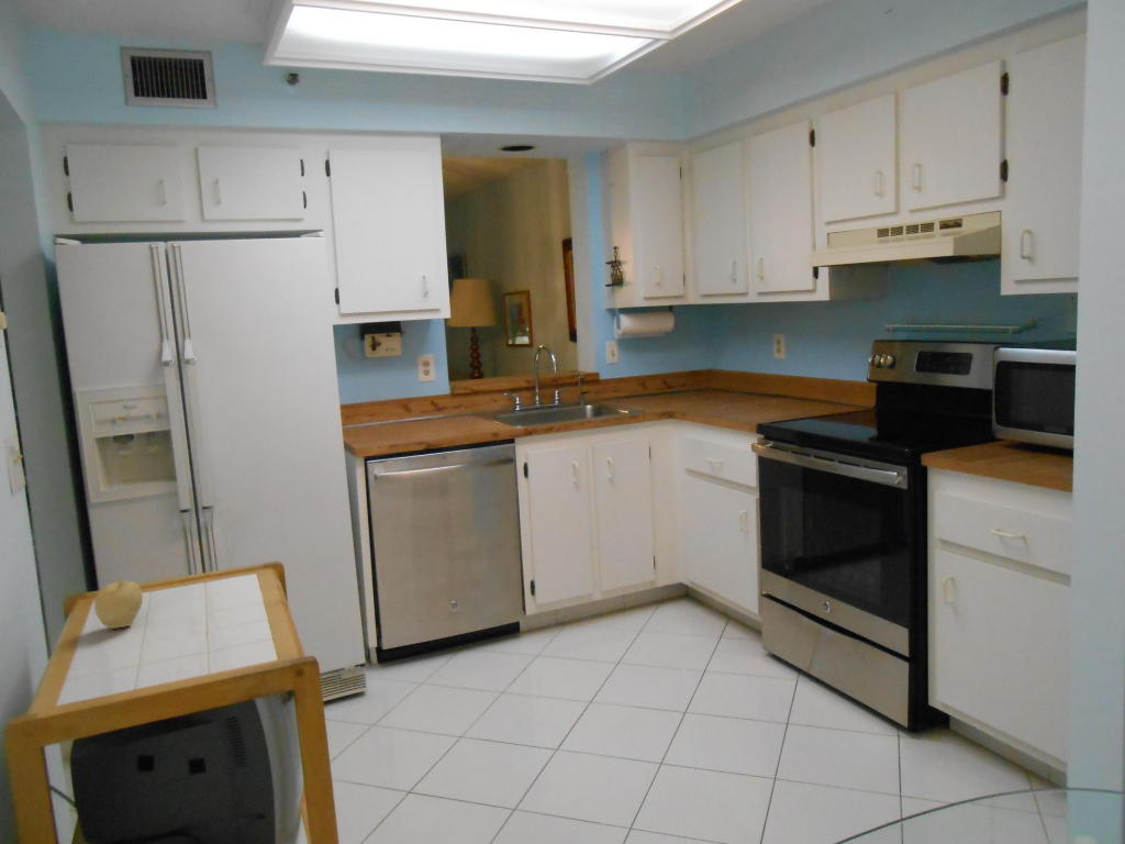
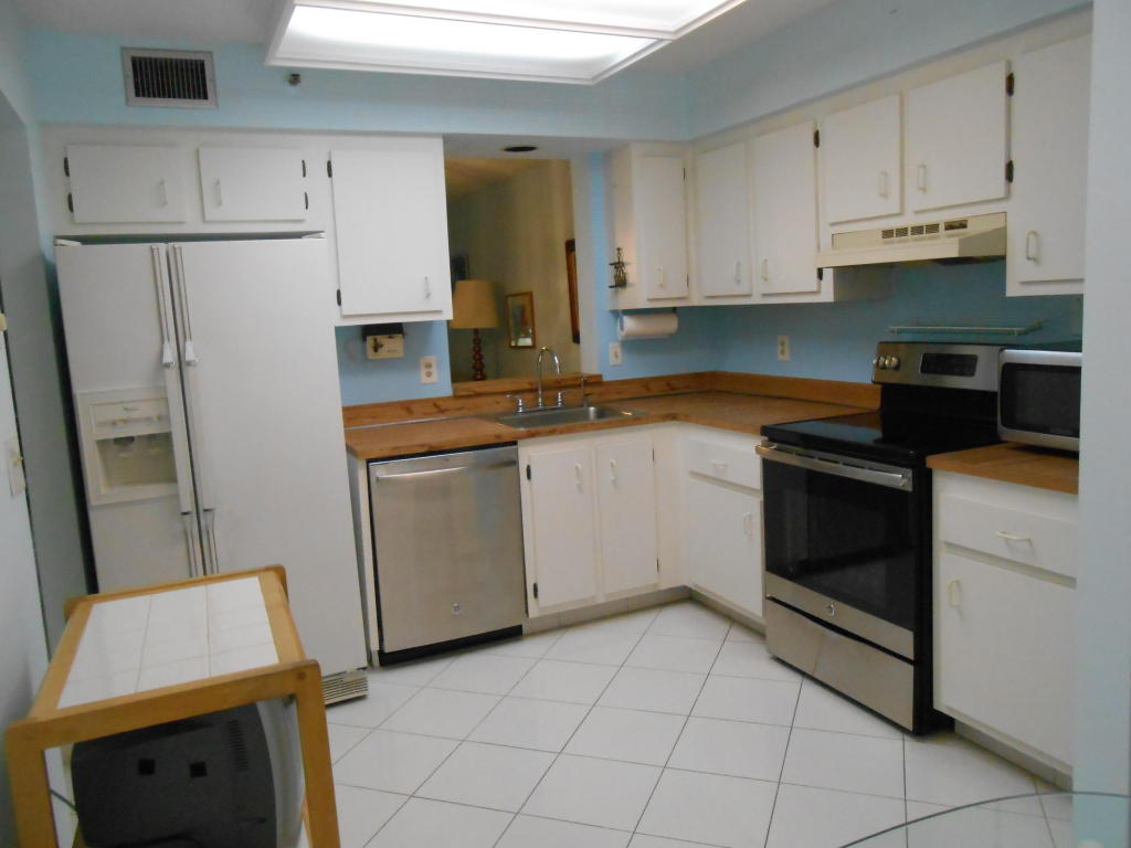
- fruit (119, 600)
